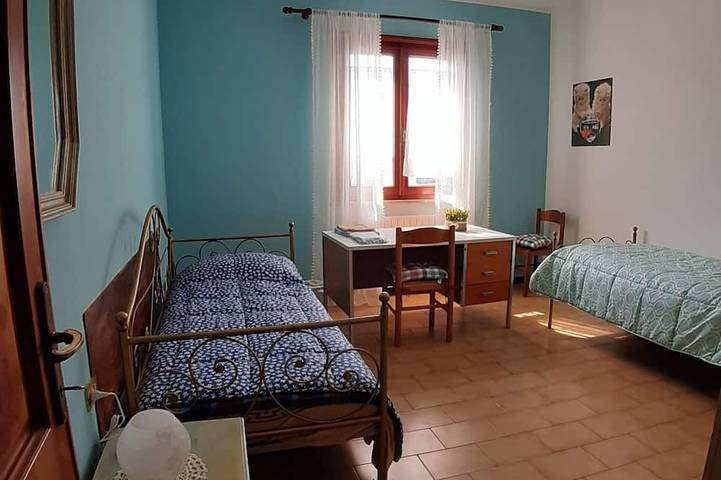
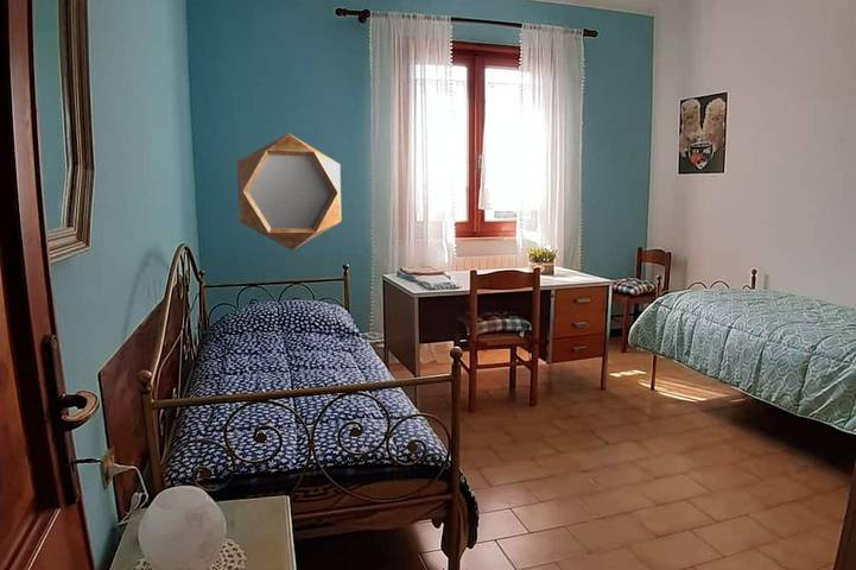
+ home mirror (291, 191)
